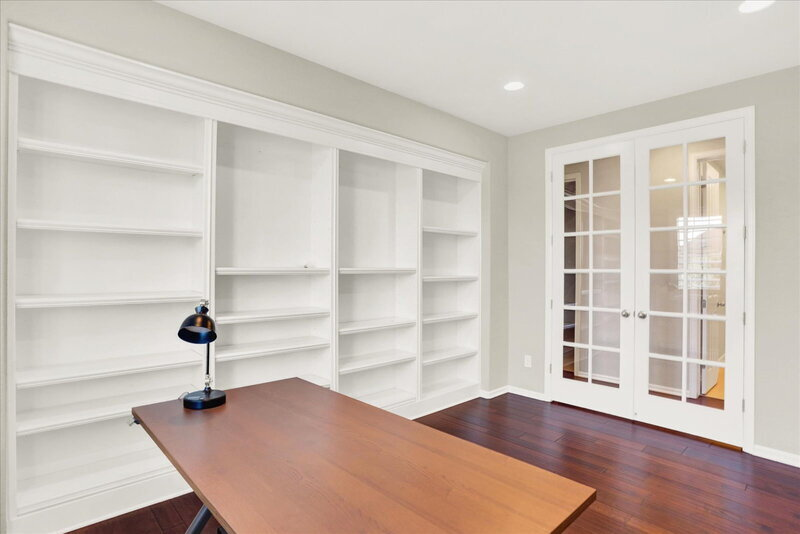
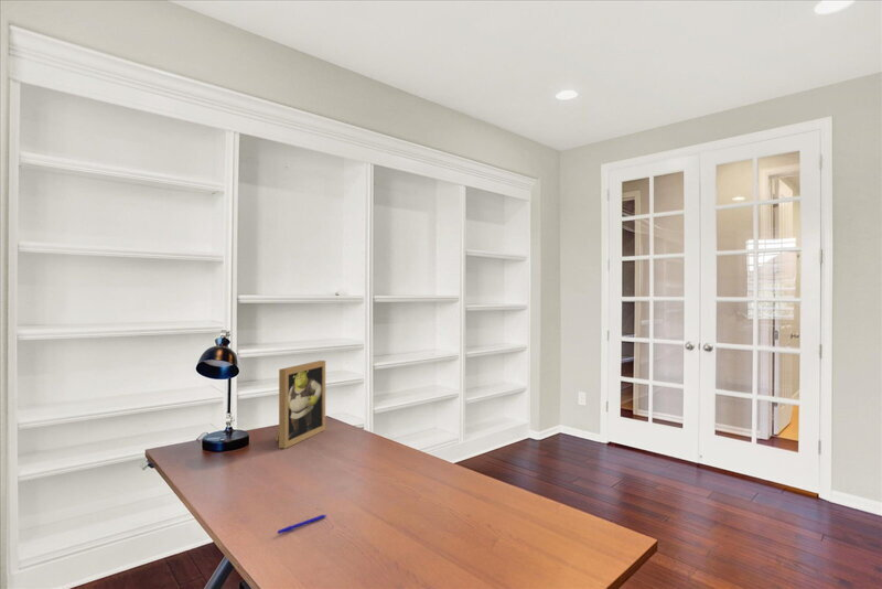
+ picture frame (297, 400)
+ pen (303, 523)
